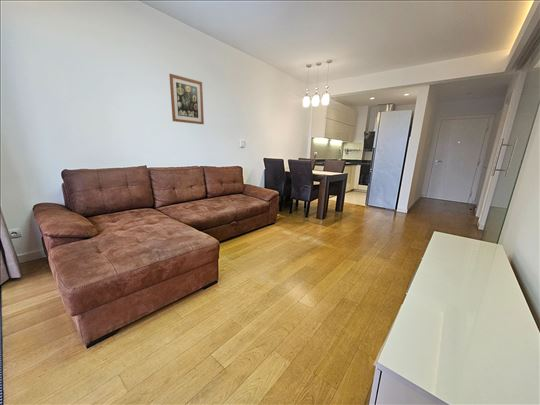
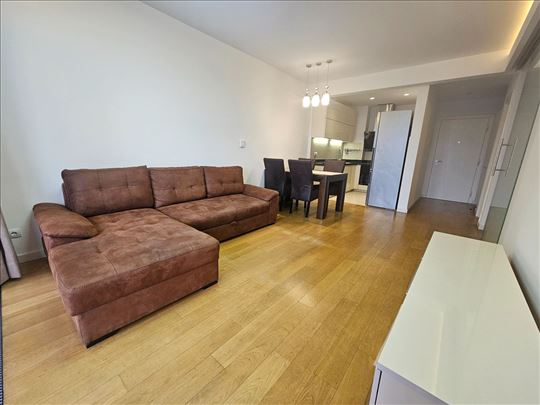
- wall art (187, 101)
